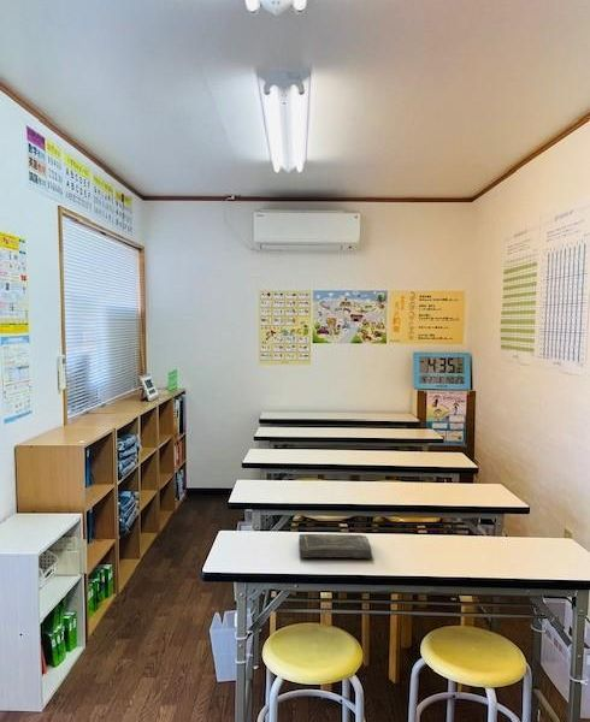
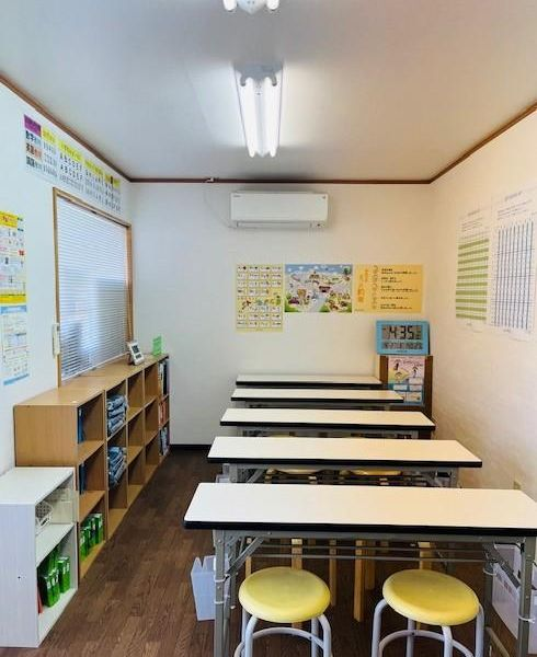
- book (334, 544)
